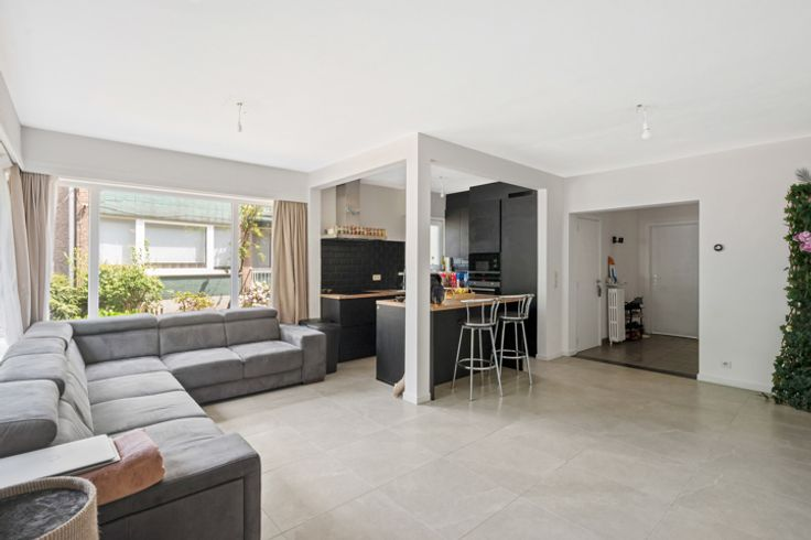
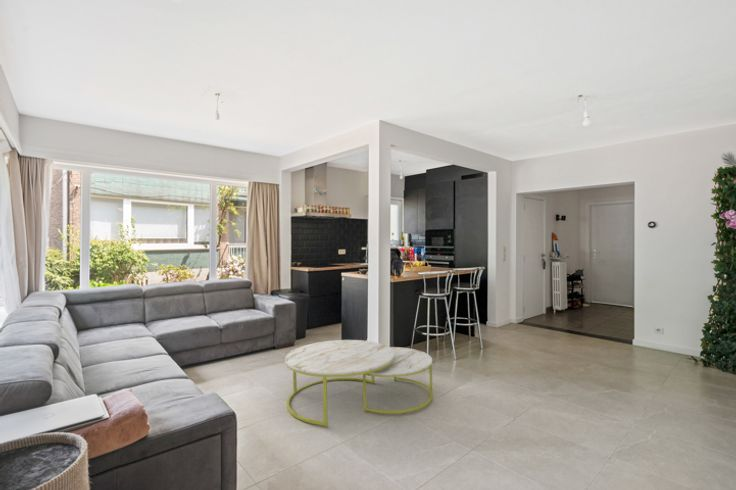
+ coffee table (358, 374)
